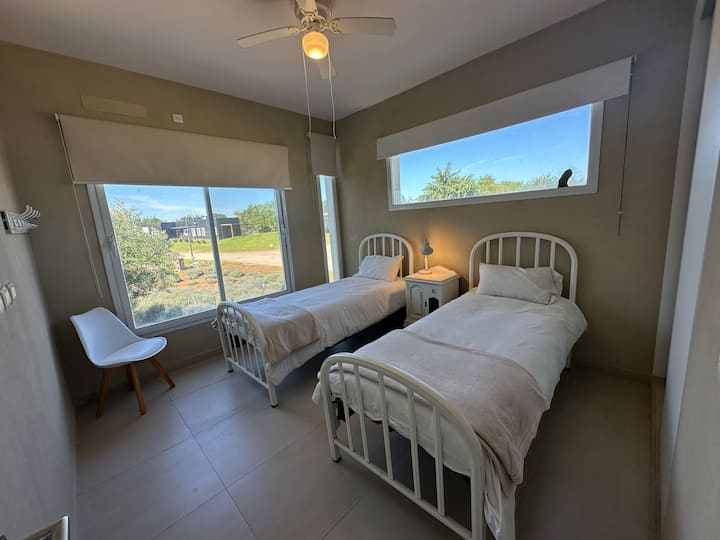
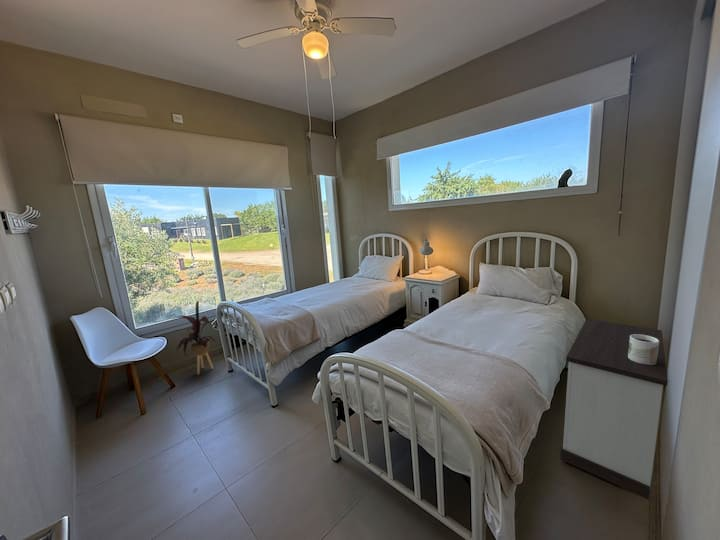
+ mug (643, 347)
+ nightstand (612, 392)
+ house plant (195, 337)
